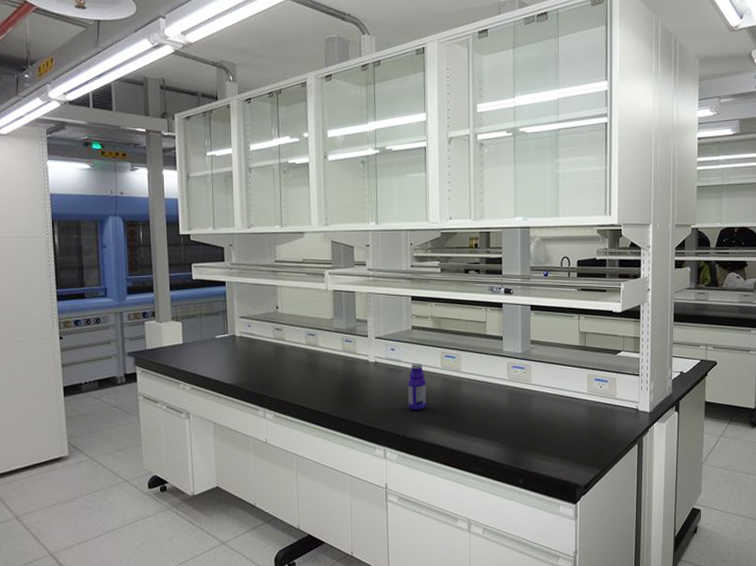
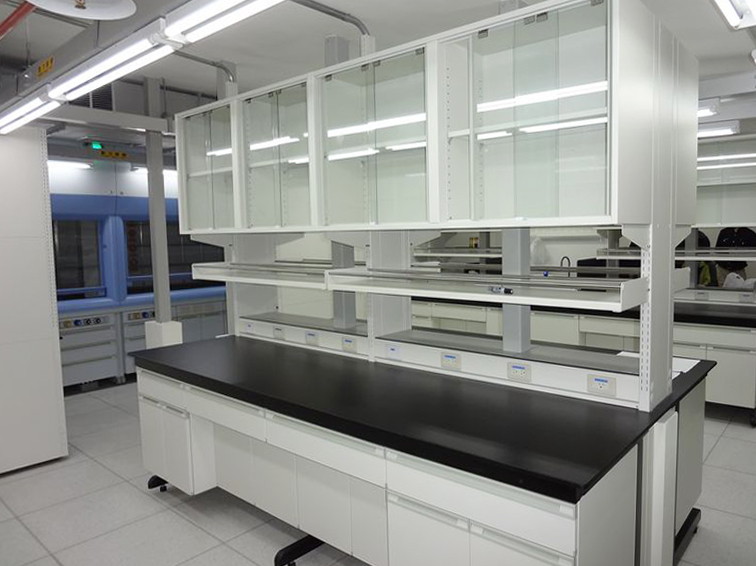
- bottle (417, 386)
